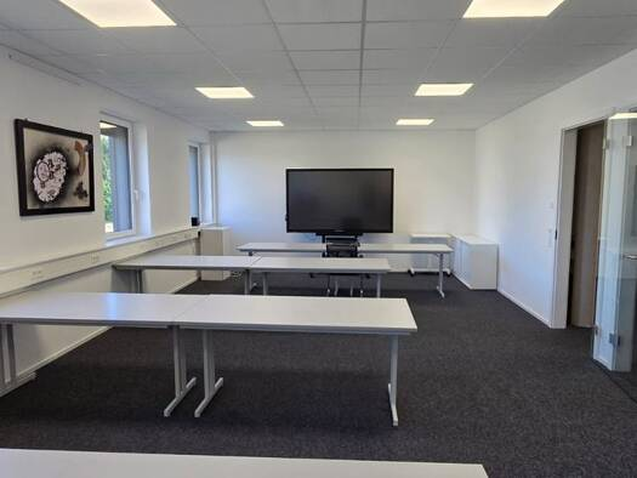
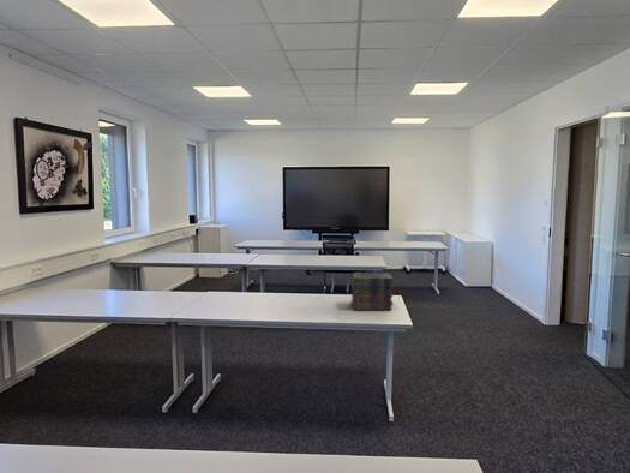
+ book stack (371, 291)
